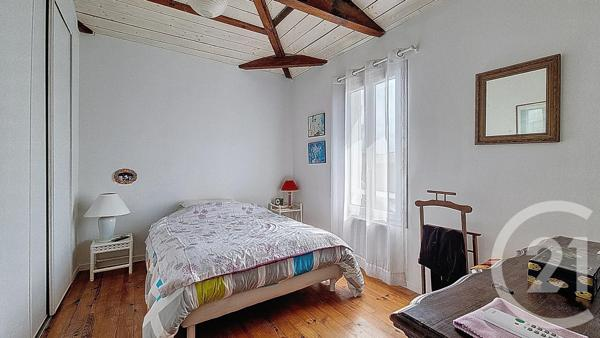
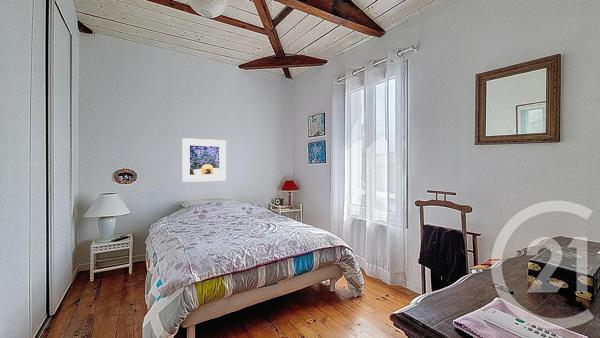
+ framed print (204, 160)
